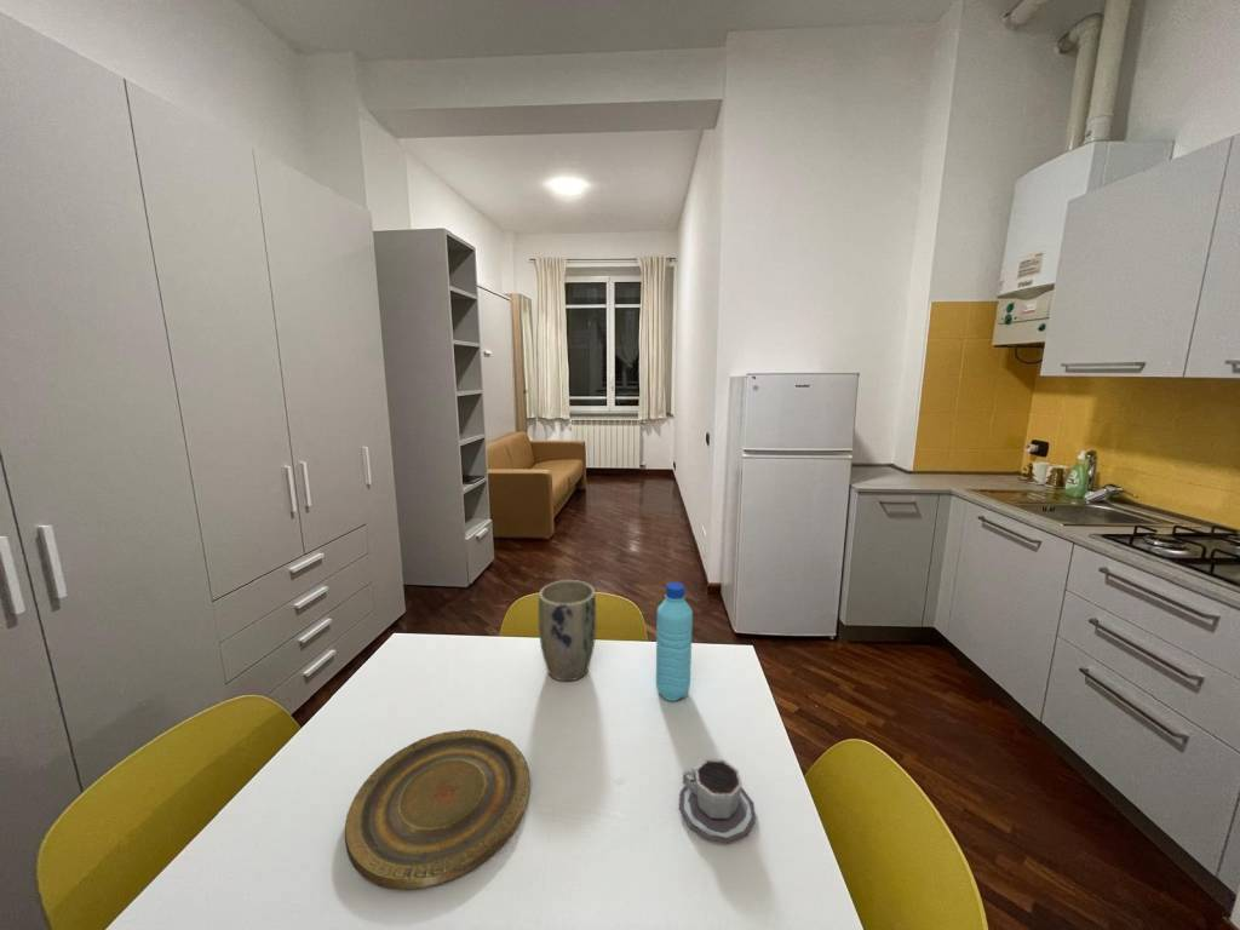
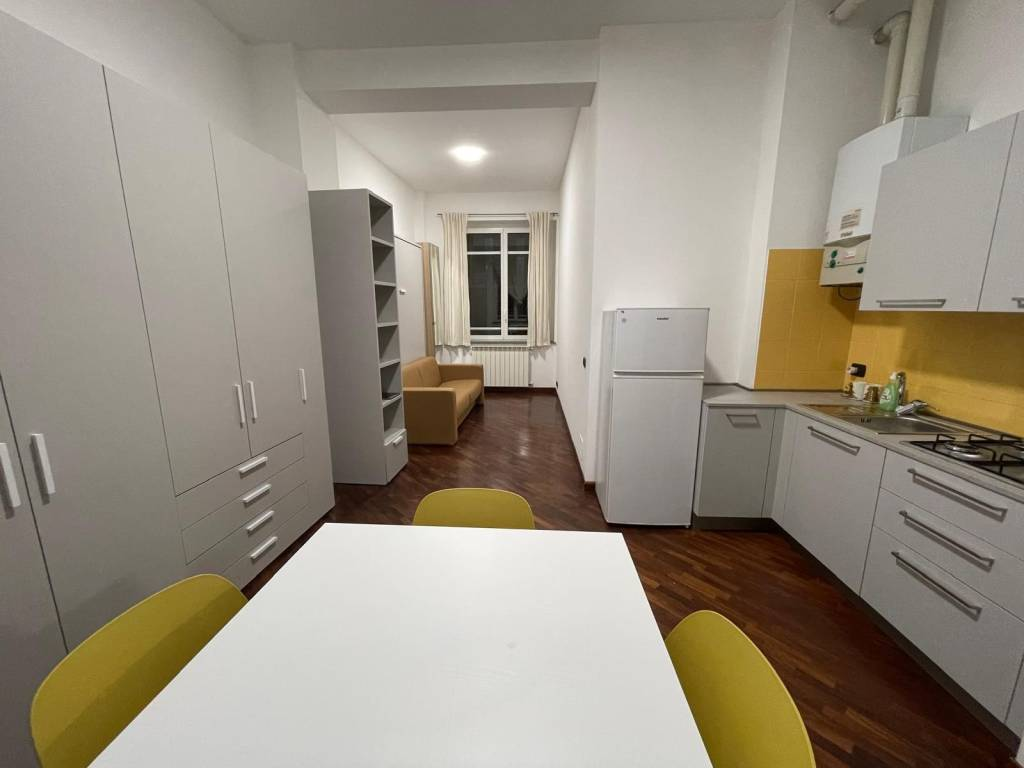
- plate (443, 794)
- plant pot (567, 631)
- cup (717, 793)
- water bottle (673, 639)
